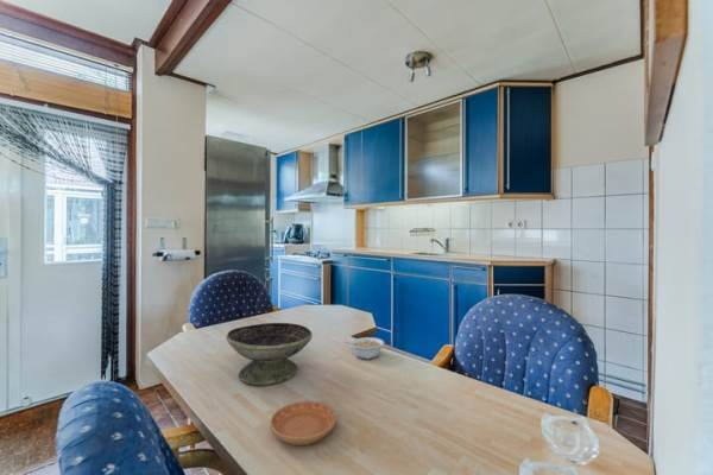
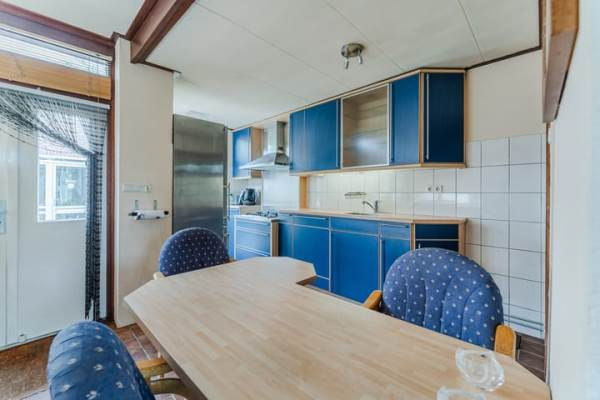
- decorative bowl (270, 350)
- legume (366, 347)
- saucer (303, 423)
